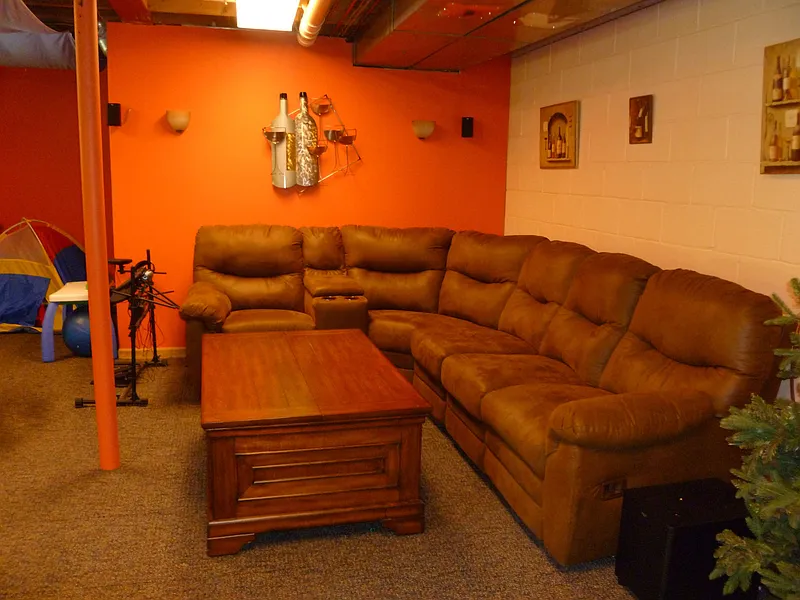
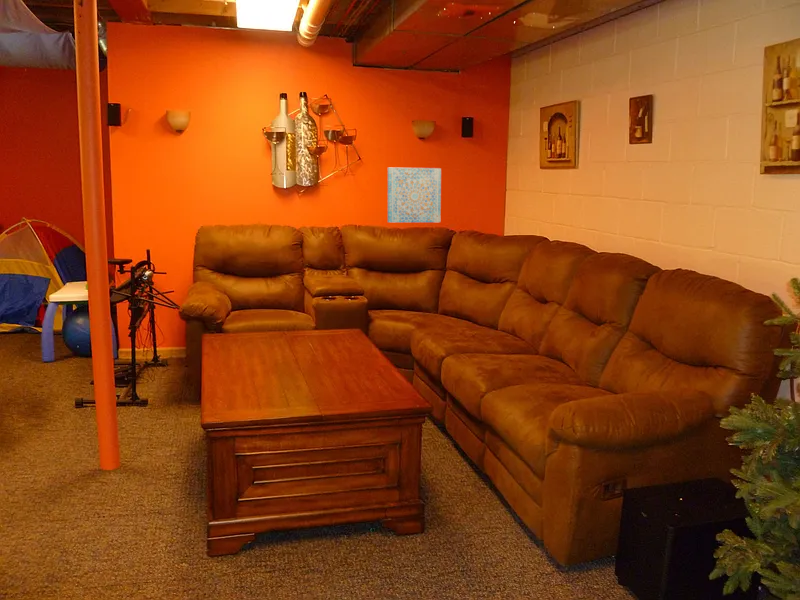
+ wall art (414, 195)
